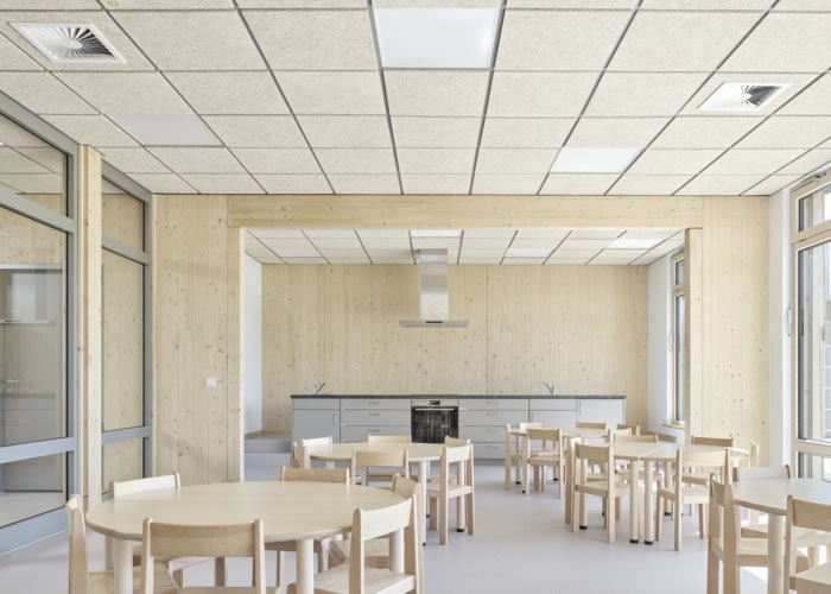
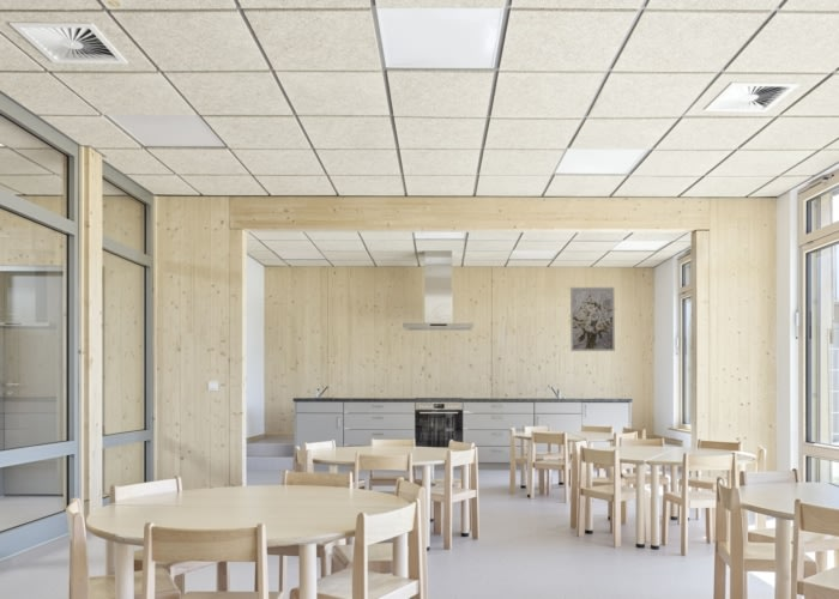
+ wall art (592, 319)
